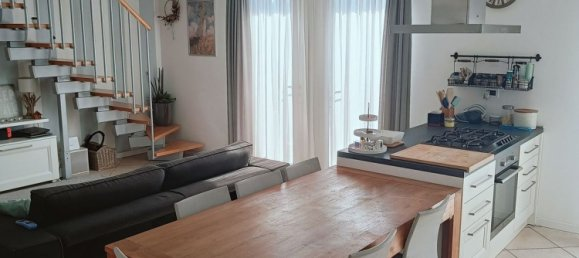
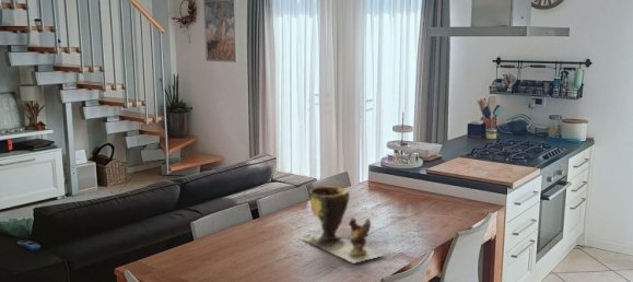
+ clay pot (341, 220)
